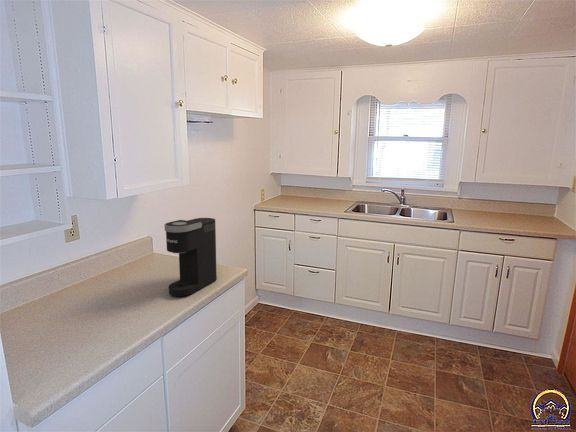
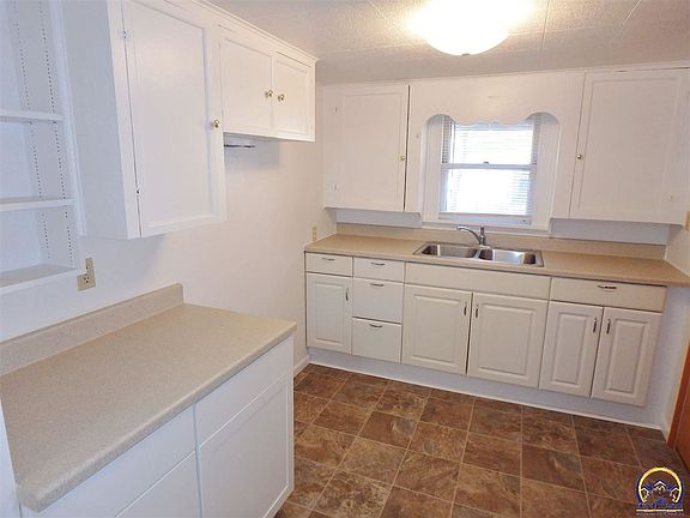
- coffee maker (192, 253)
